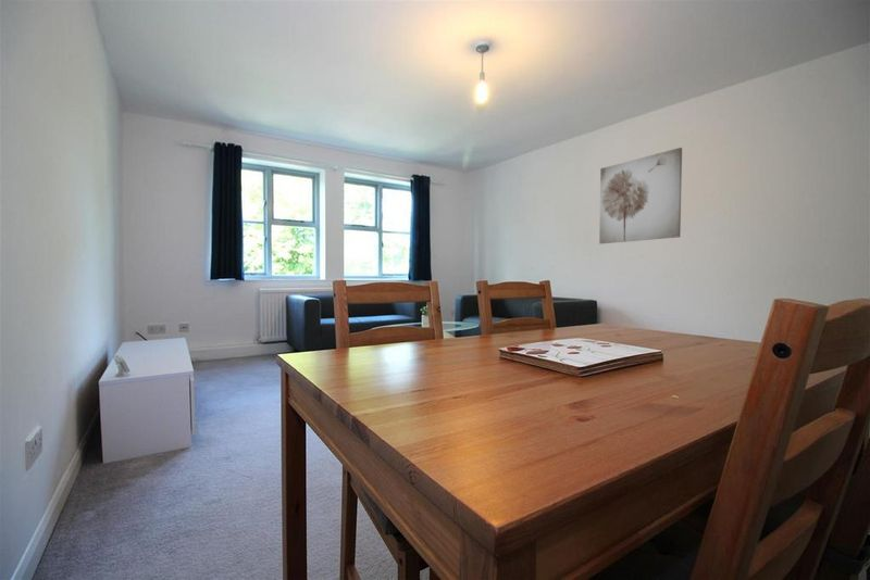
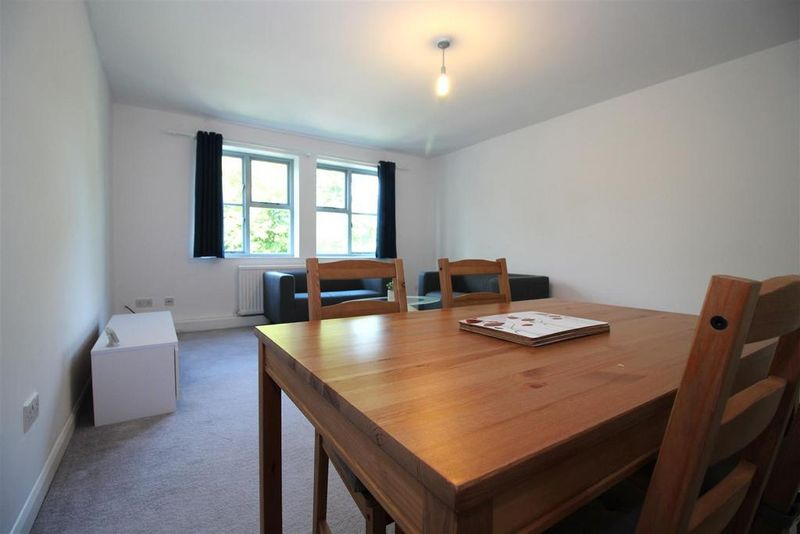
- wall art (636, 200)
